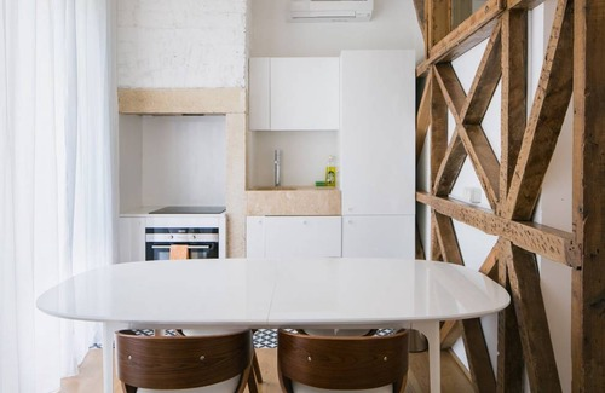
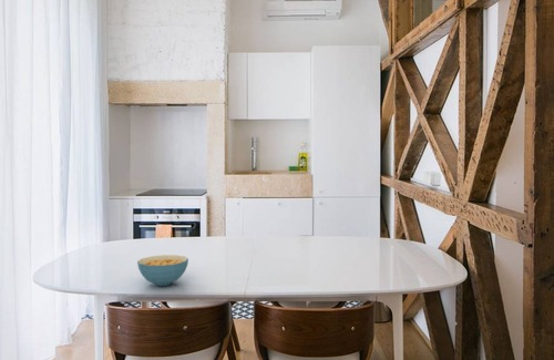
+ cereal bowl (163, 271)
